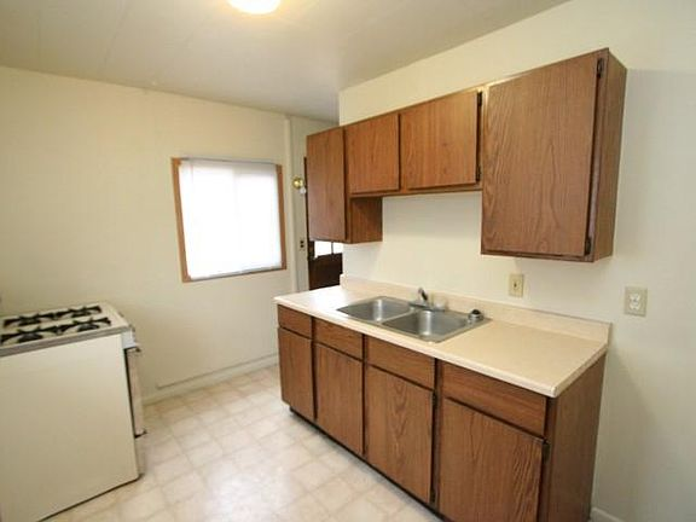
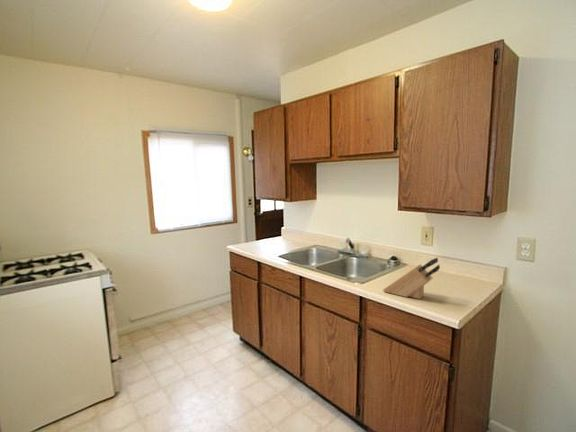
+ knife block (411, 275)
